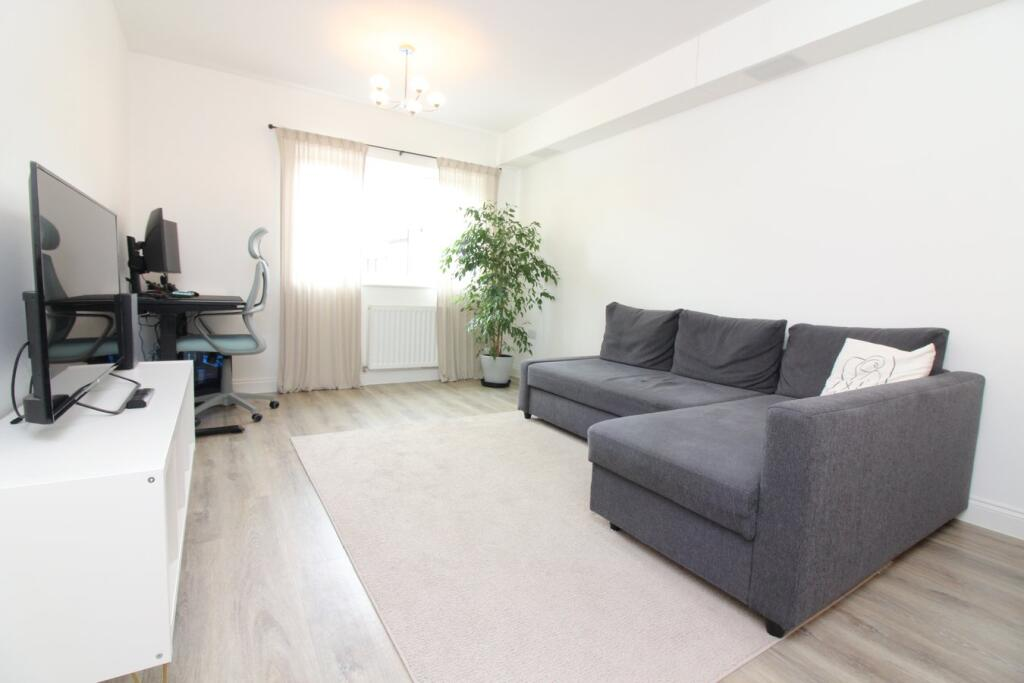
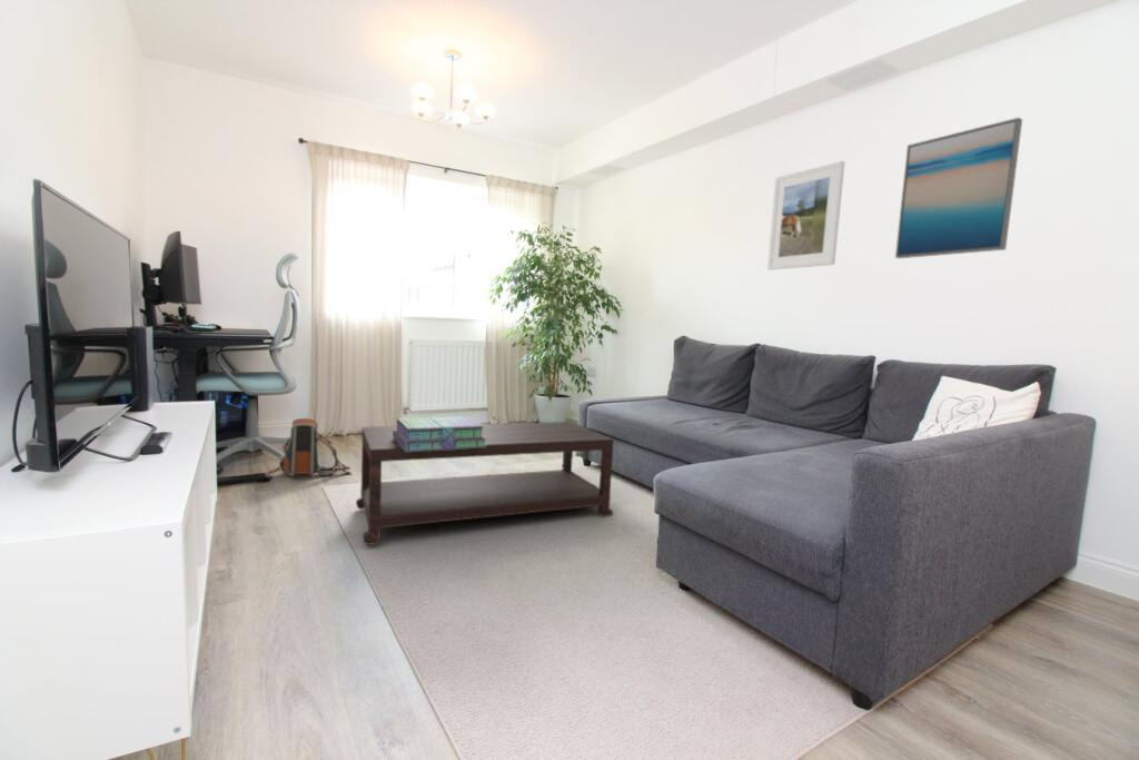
+ backpack (310, 447)
+ coffee table (486, 475)
+ stack of books (438, 432)
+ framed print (803, 218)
+ wall art (953, 194)
